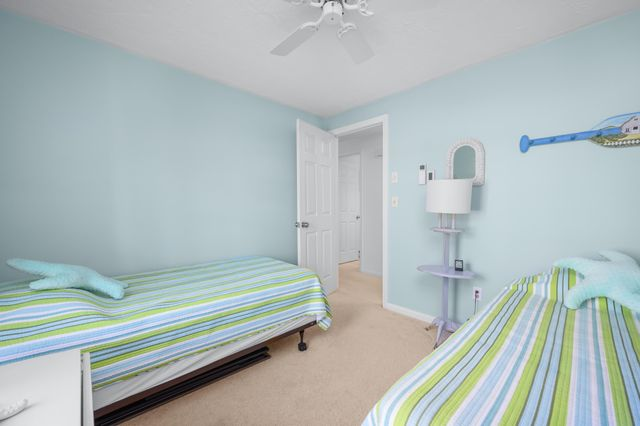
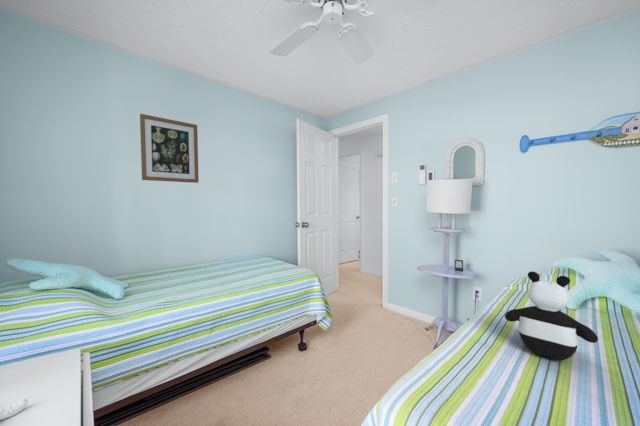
+ stuffed animal (548, 311)
+ wall art (171, 150)
